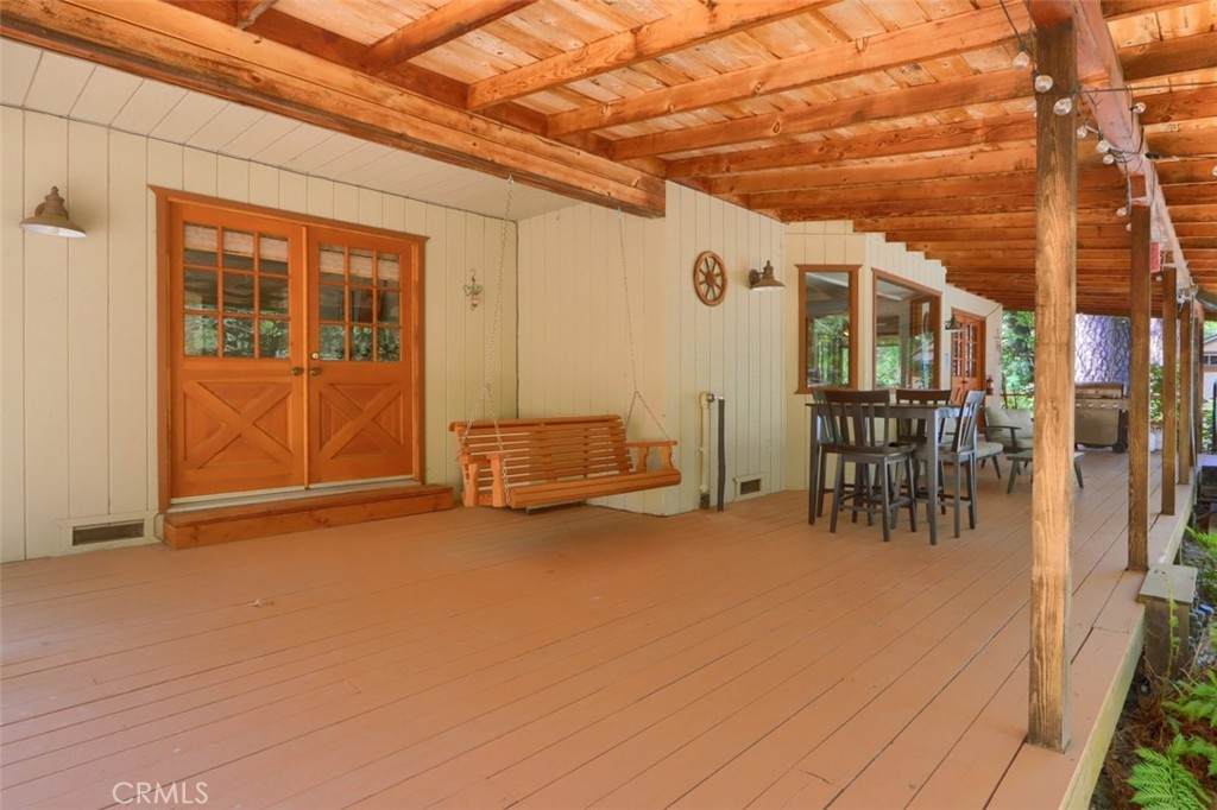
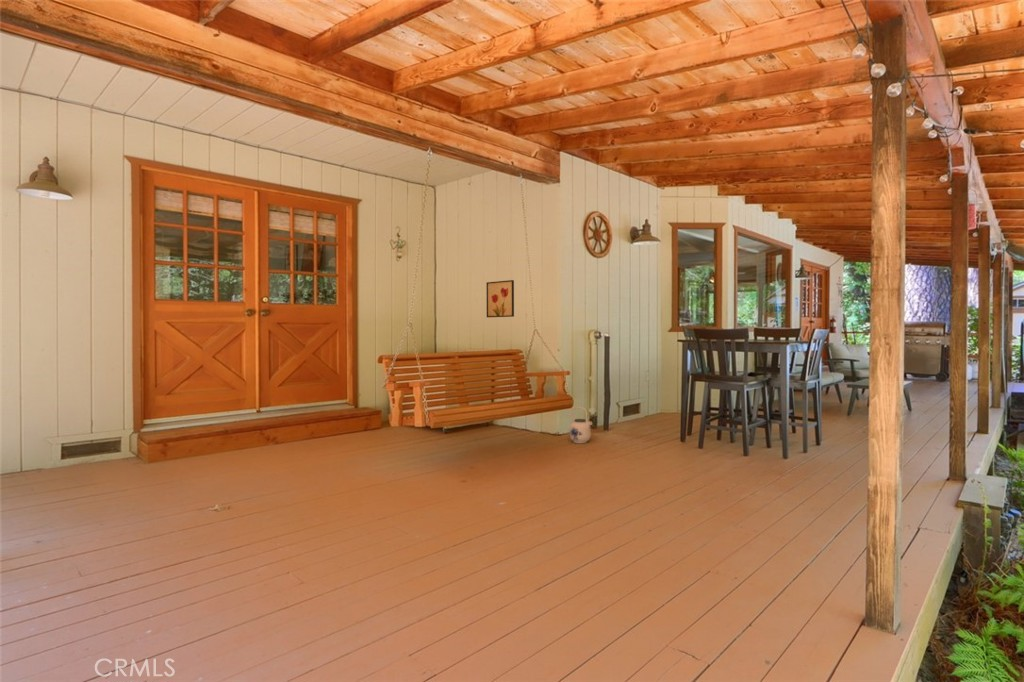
+ wall art (500, 299)
+ teapot (581, 424)
